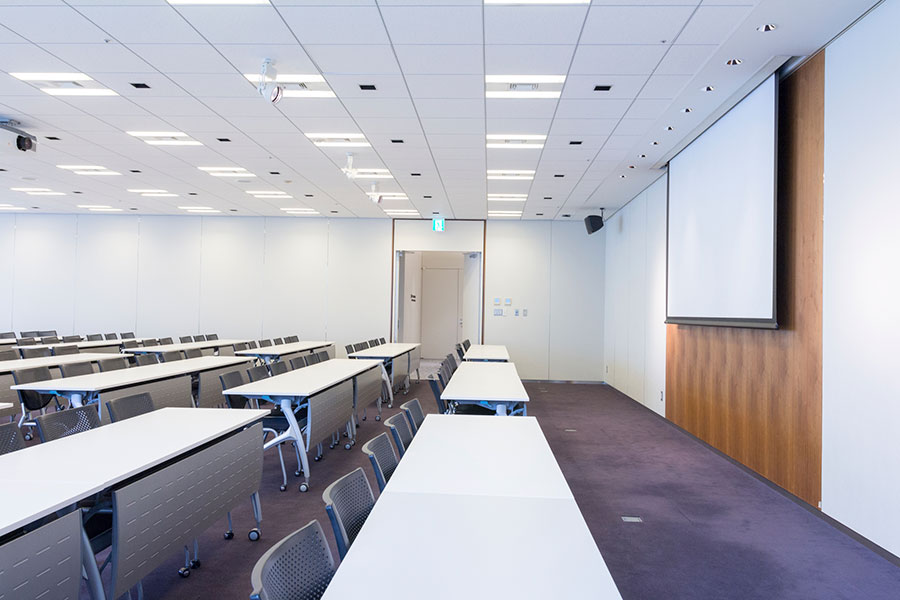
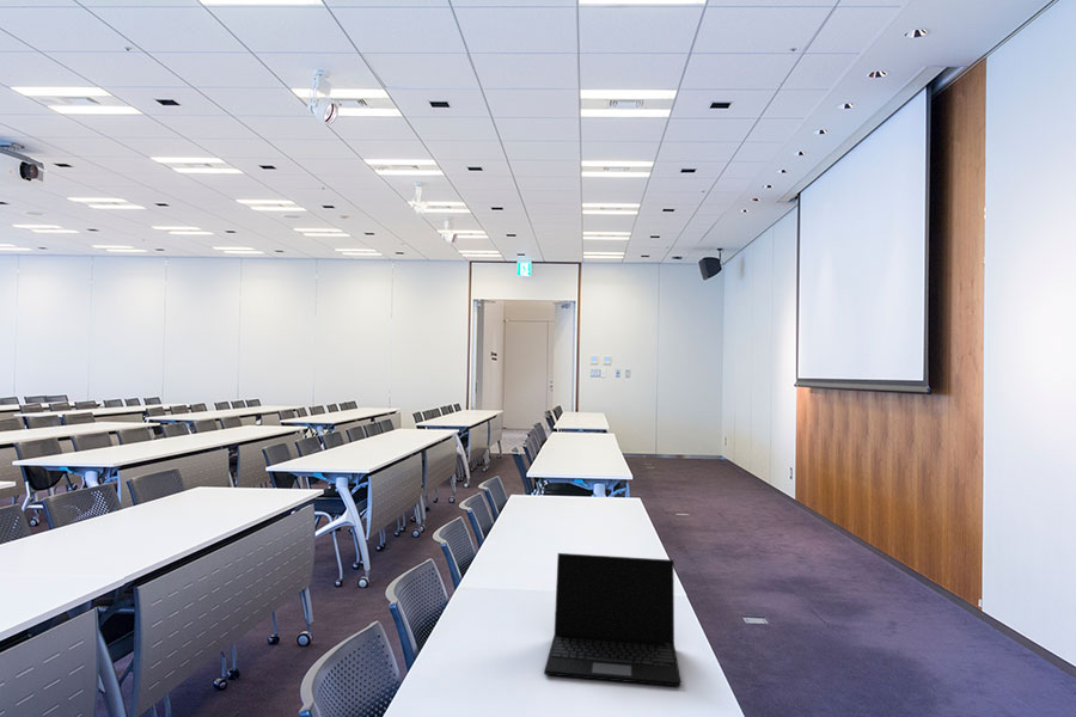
+ laptop (613, 613)
